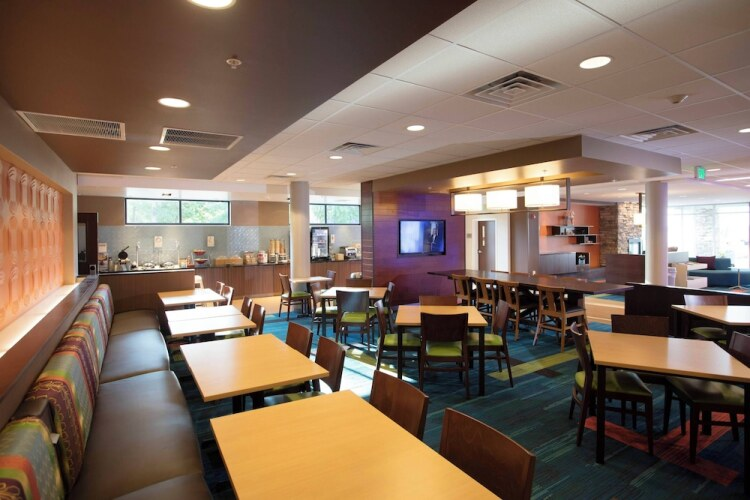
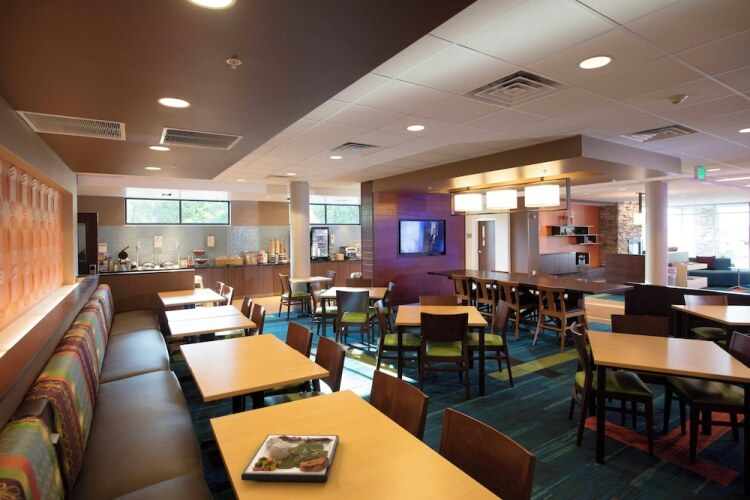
+ dinner plate (294, 451)
